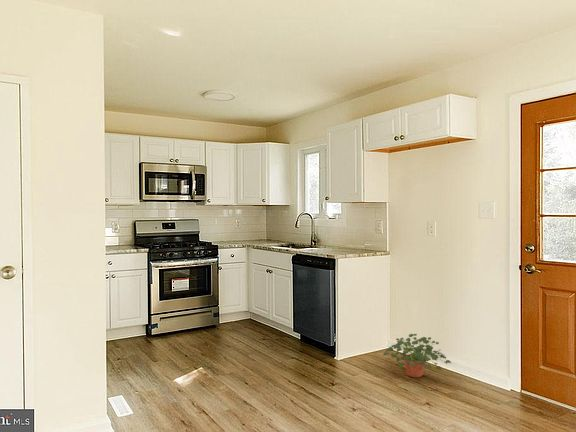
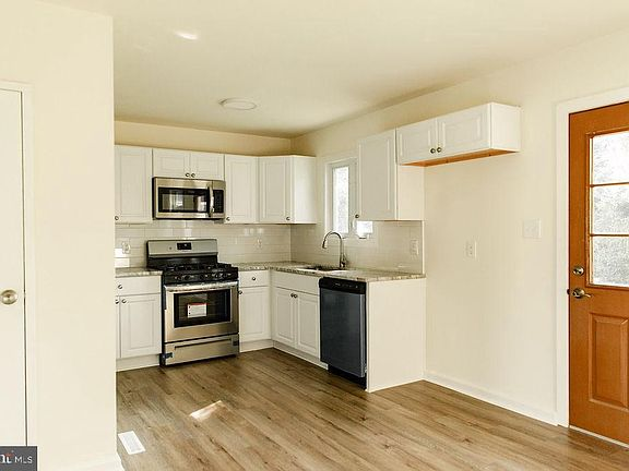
- potted plant (419, 358)
